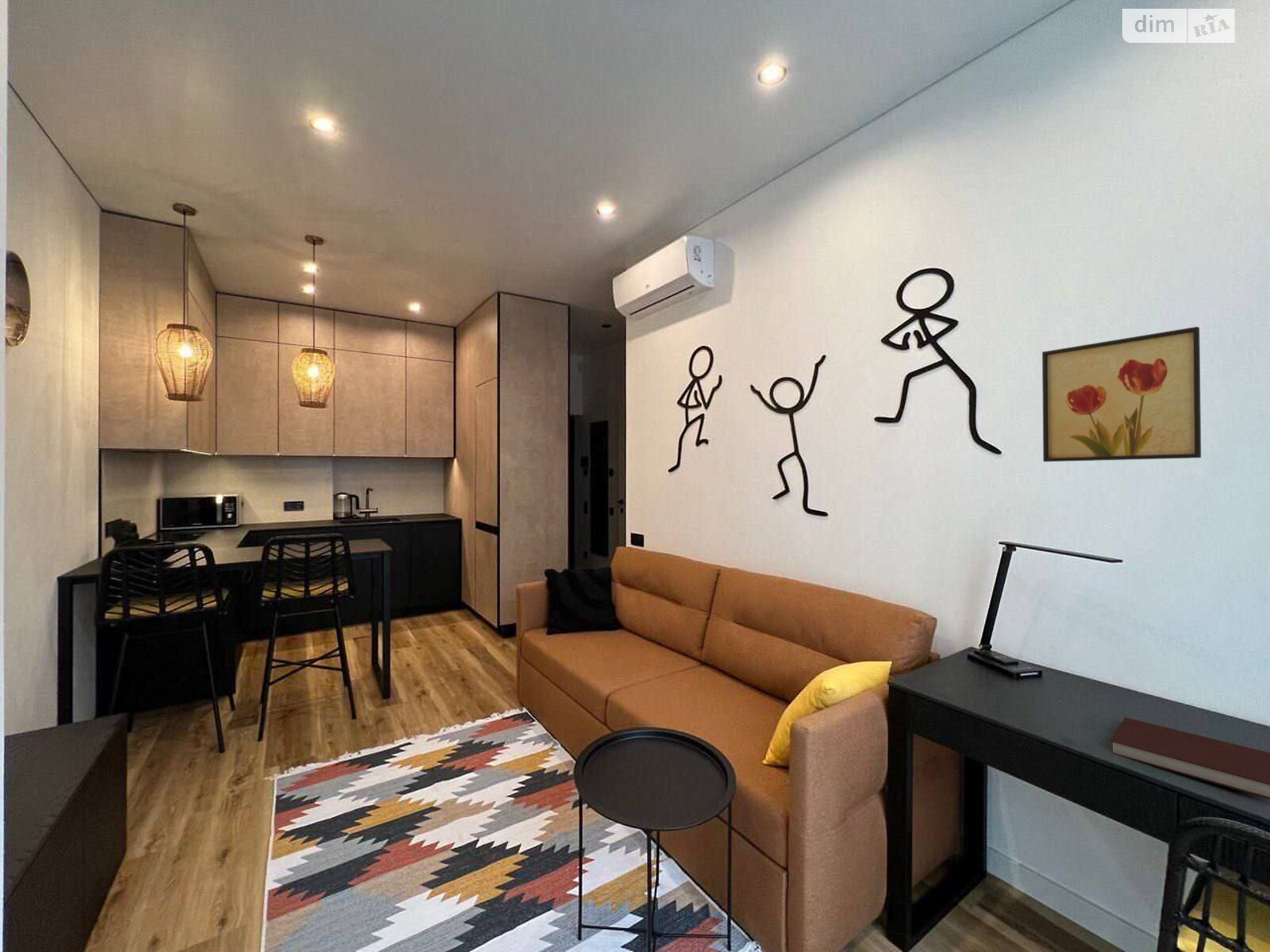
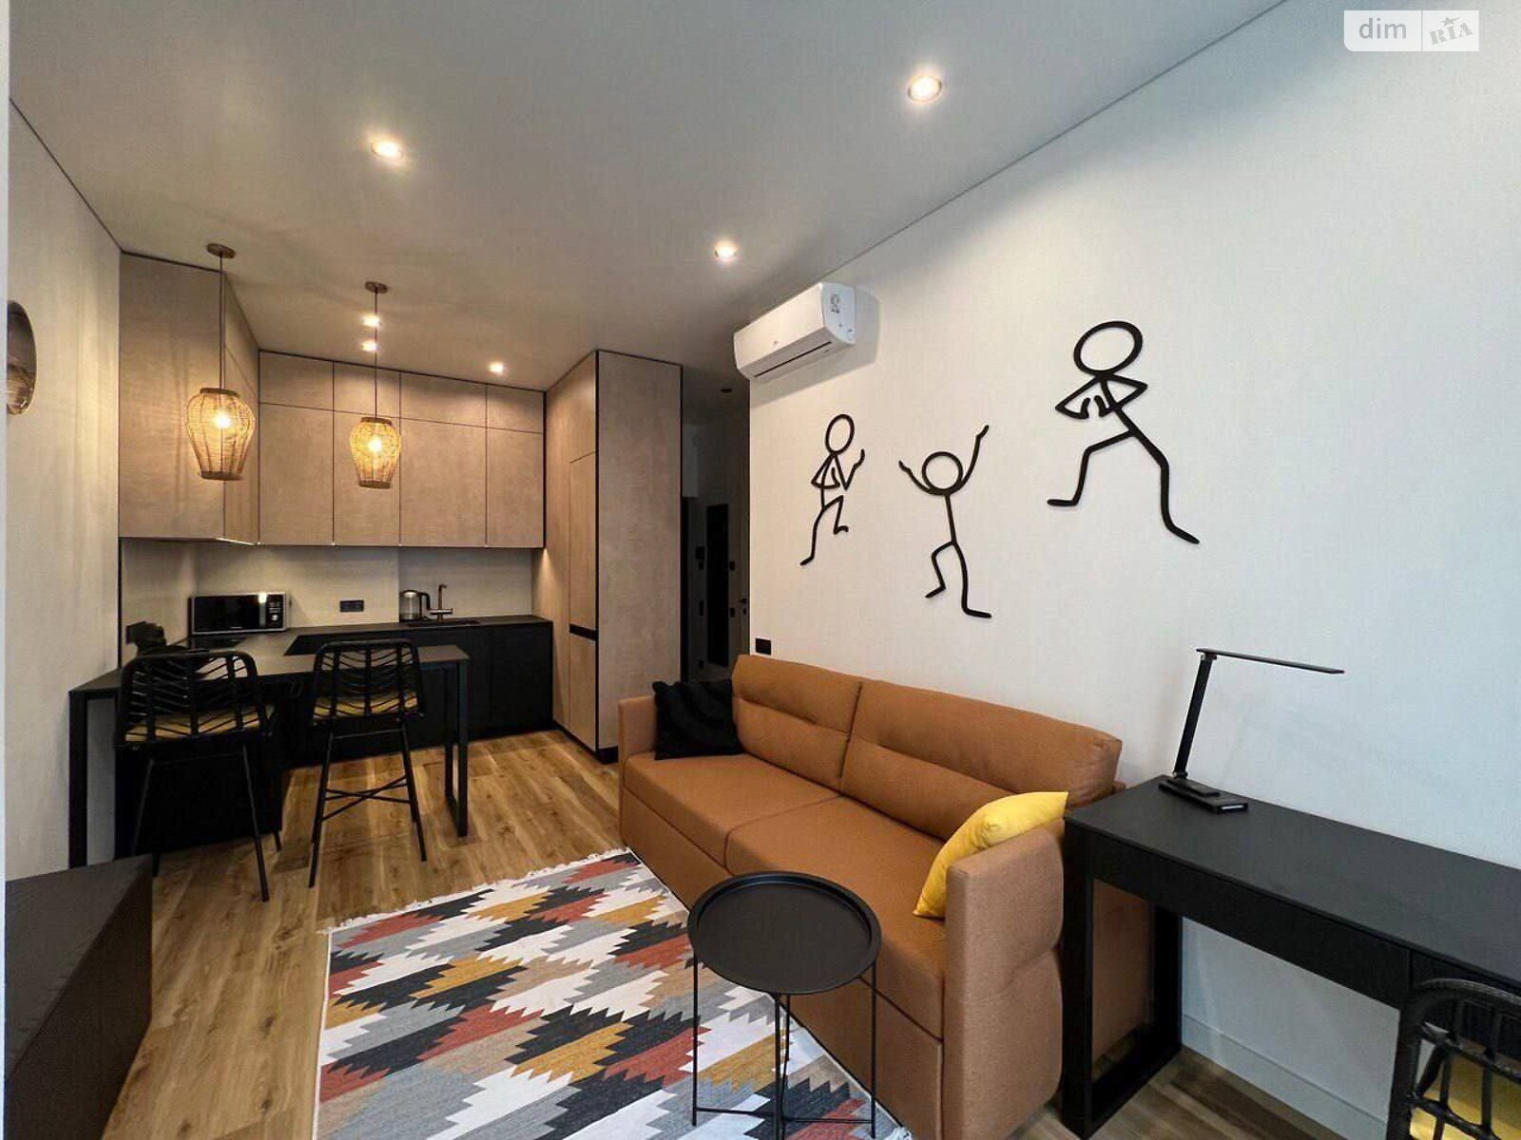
- notebook (1191, 754)
- wall art (1115, 400)
